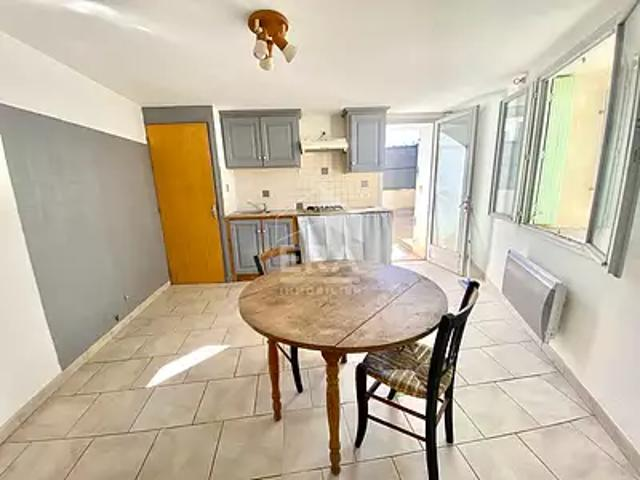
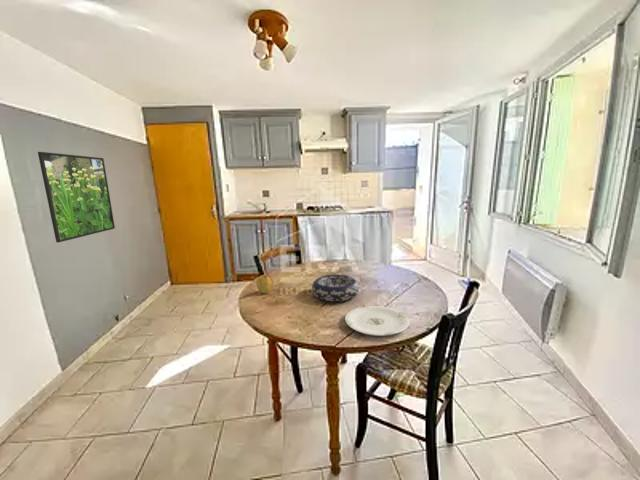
+ decorative bowl (335, 287)
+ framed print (82, 196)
+ apple (264, 283)
+ plate (376, 321)
